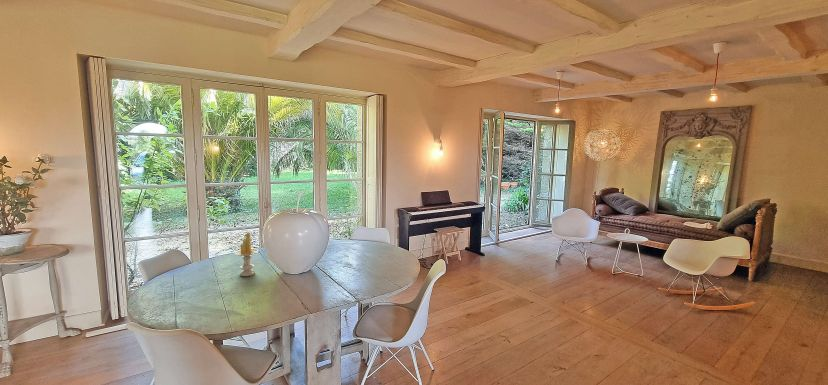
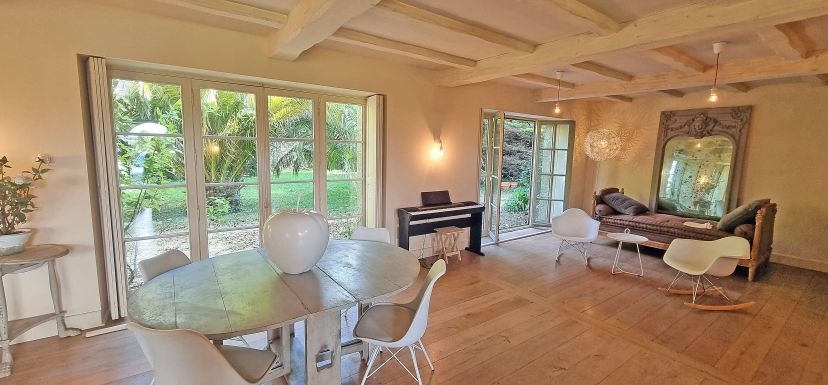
- candle (246, 253)
